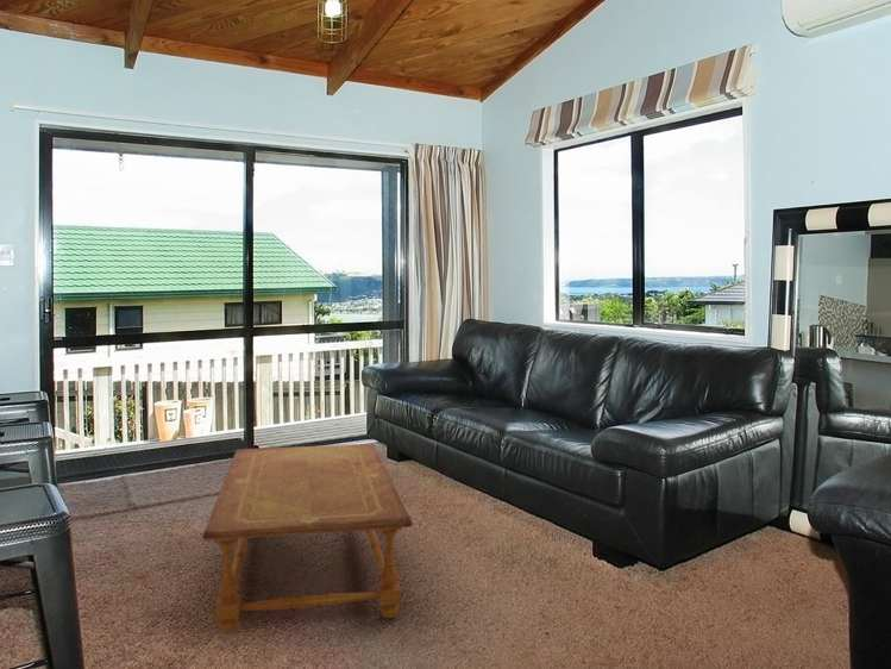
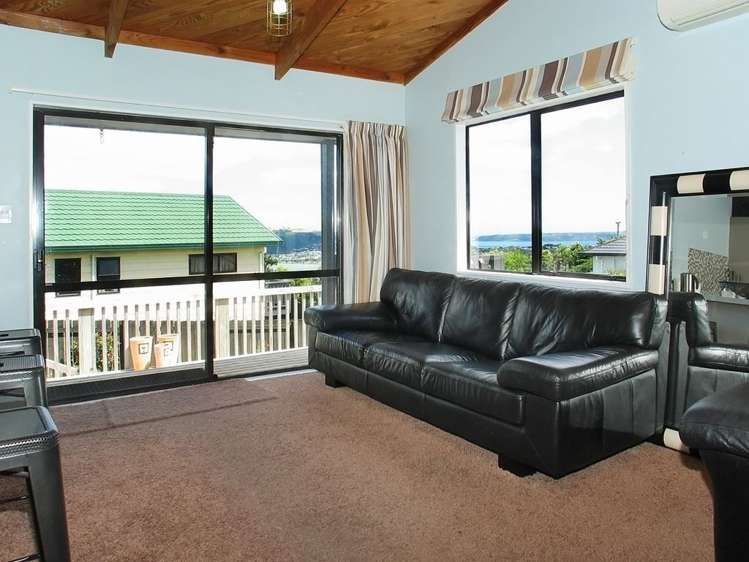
- coffee table (308, 520)
